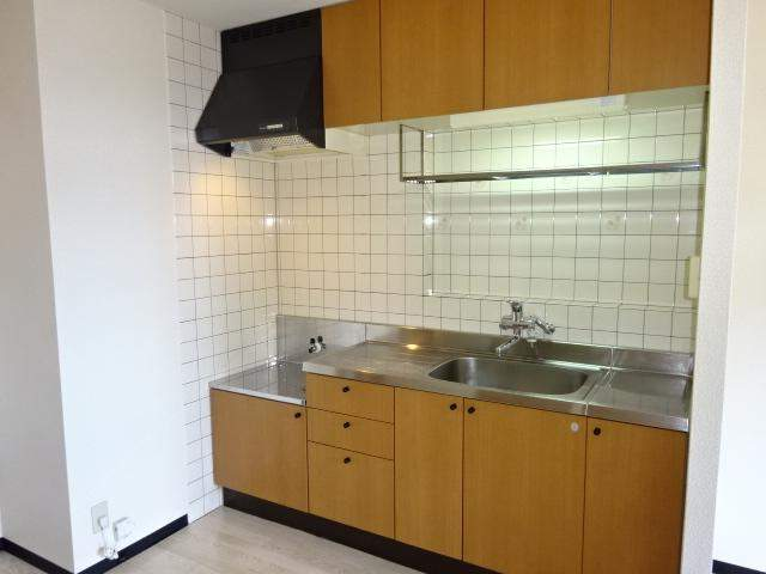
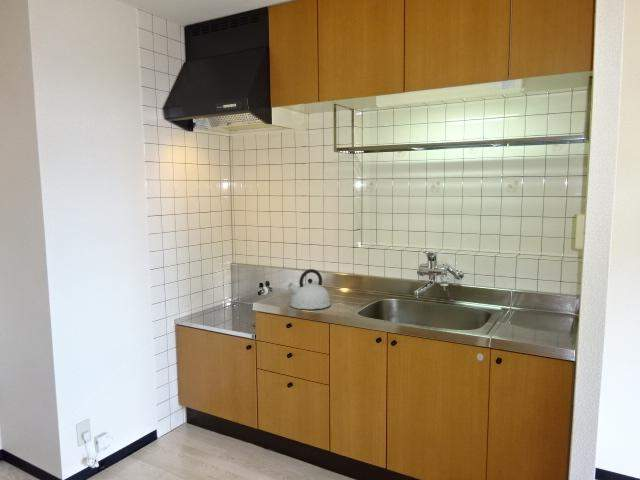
+ kettle (308, 287)
